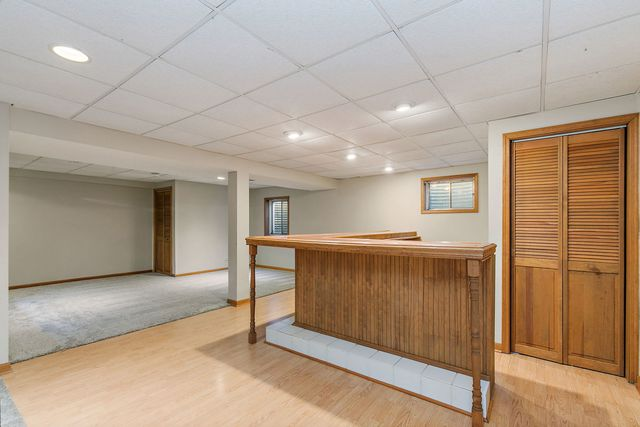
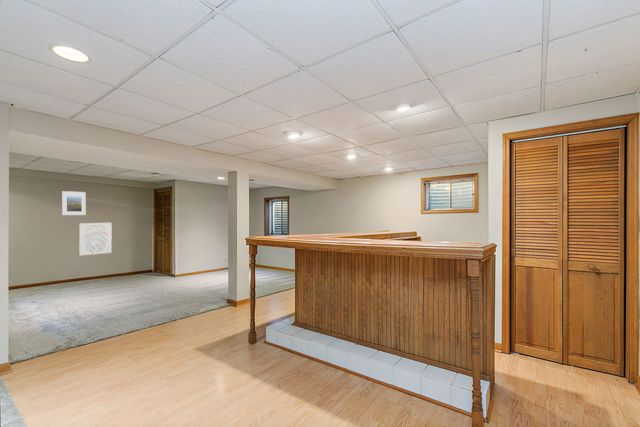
+ wall art (96, 238)
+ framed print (74, 203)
